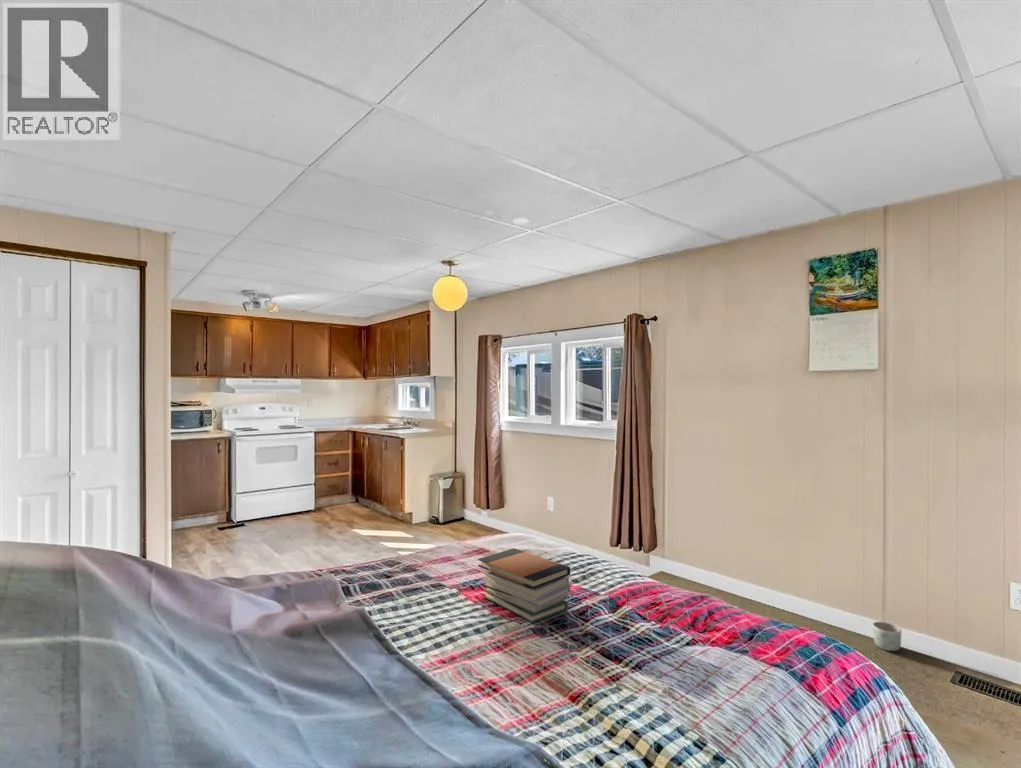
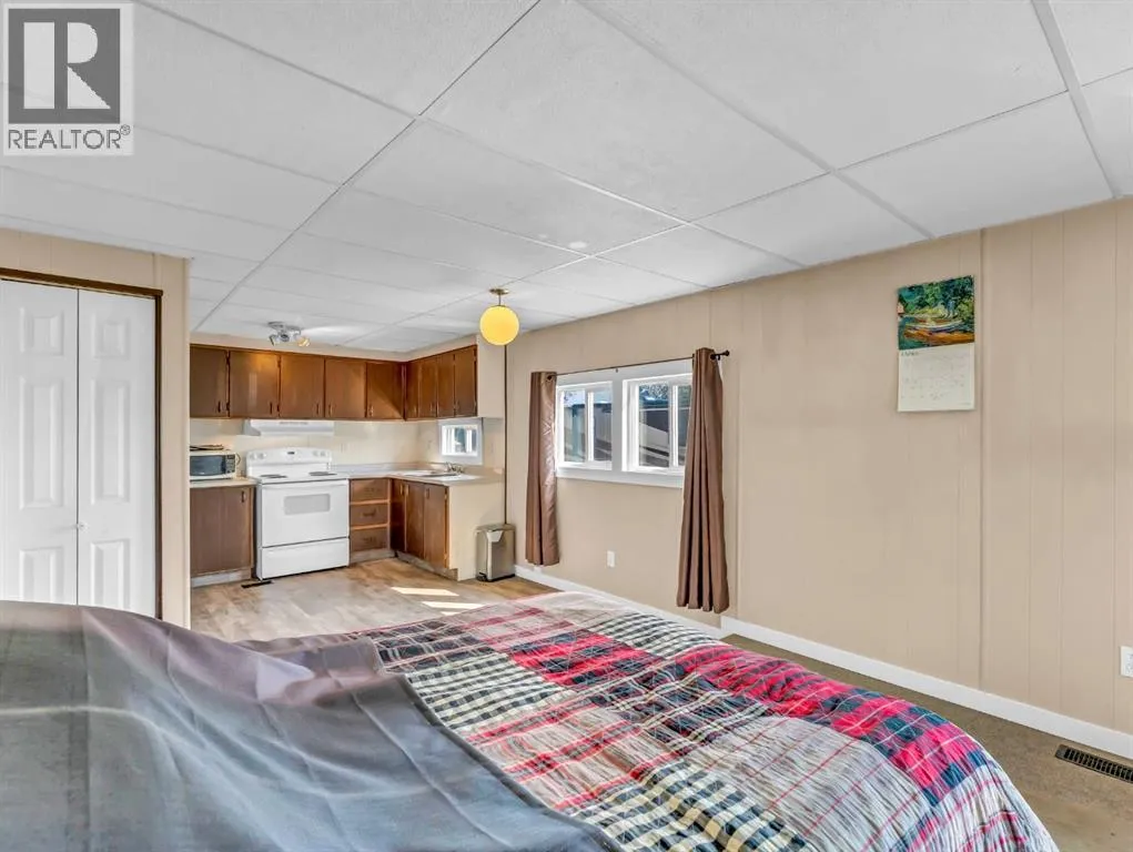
- planter (886, 637)
- book stack (524, 583)
